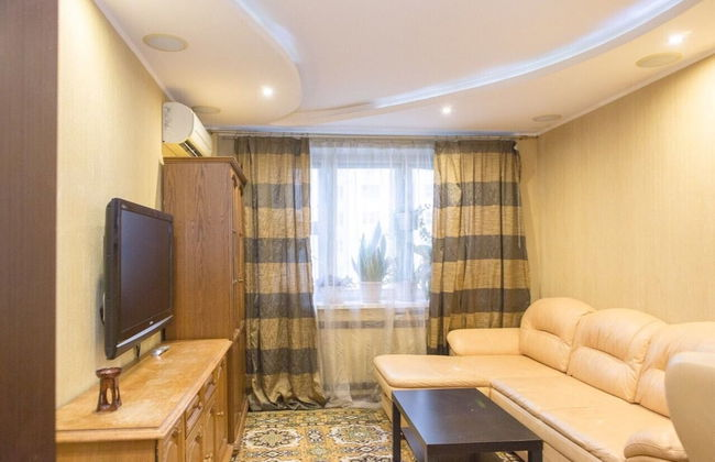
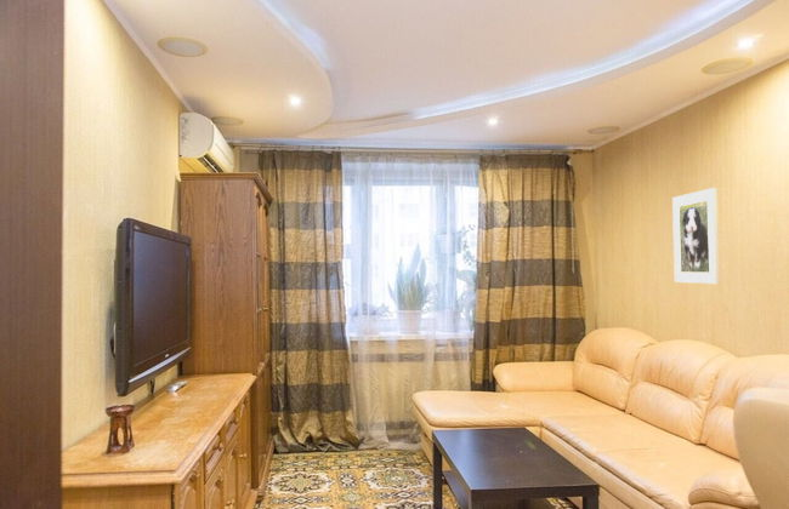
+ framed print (694, 238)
